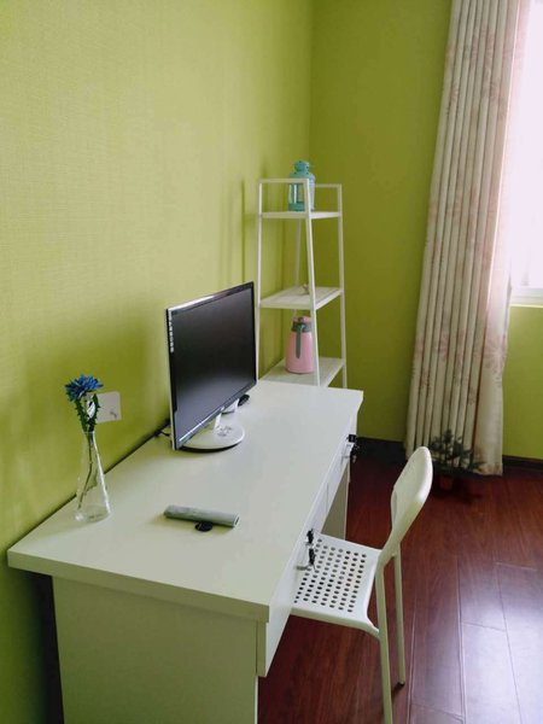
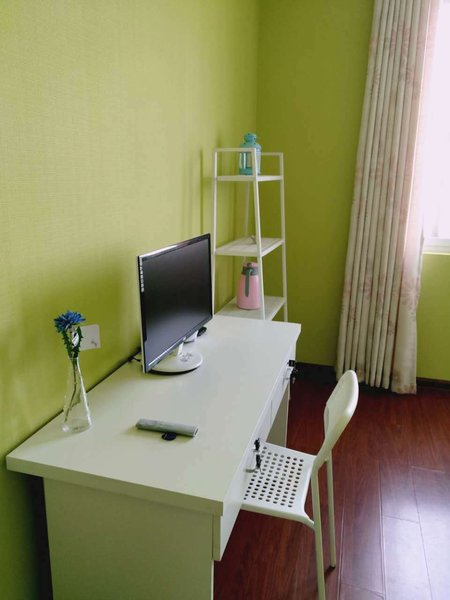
- potted plant (453, 459)
